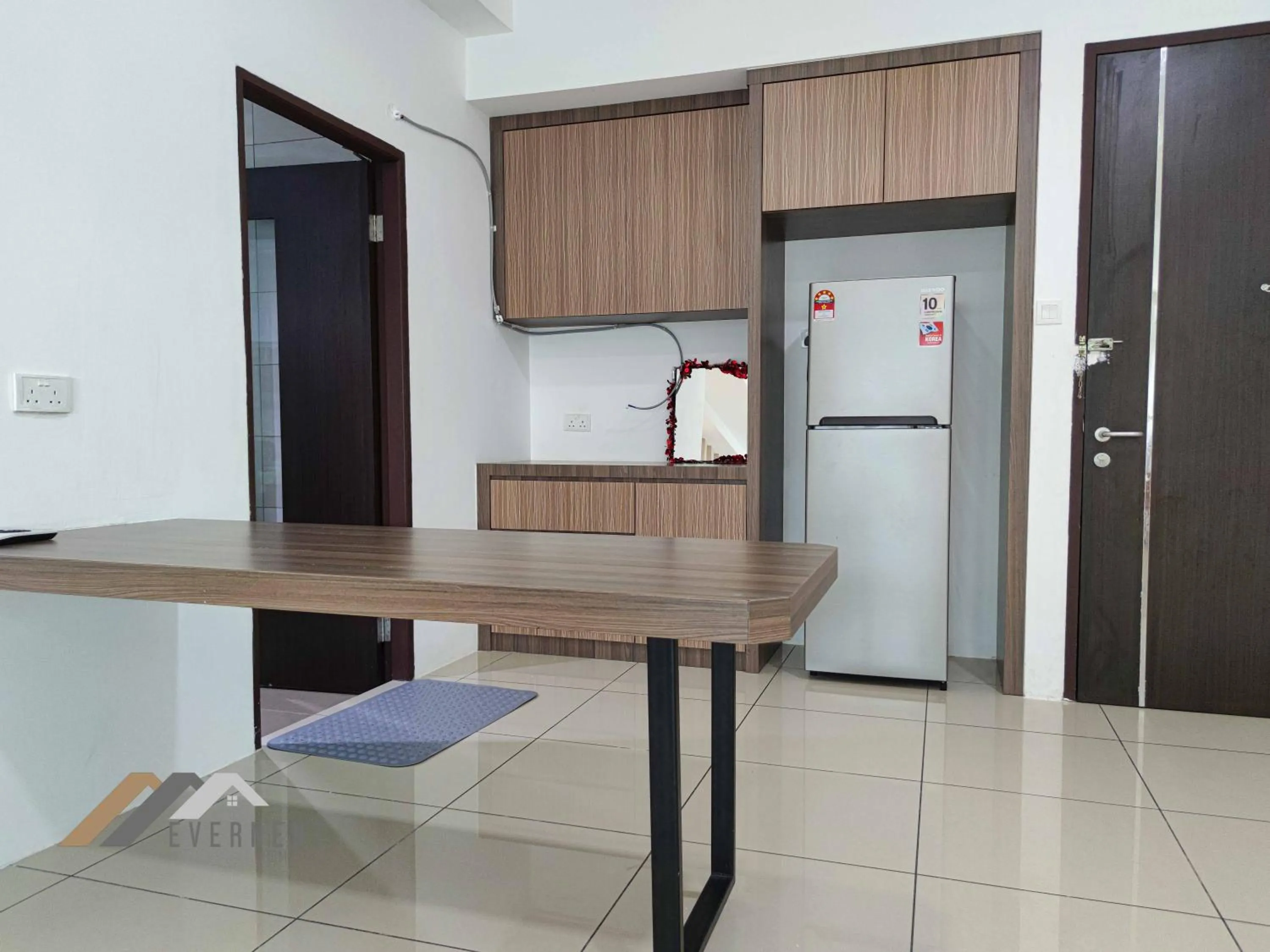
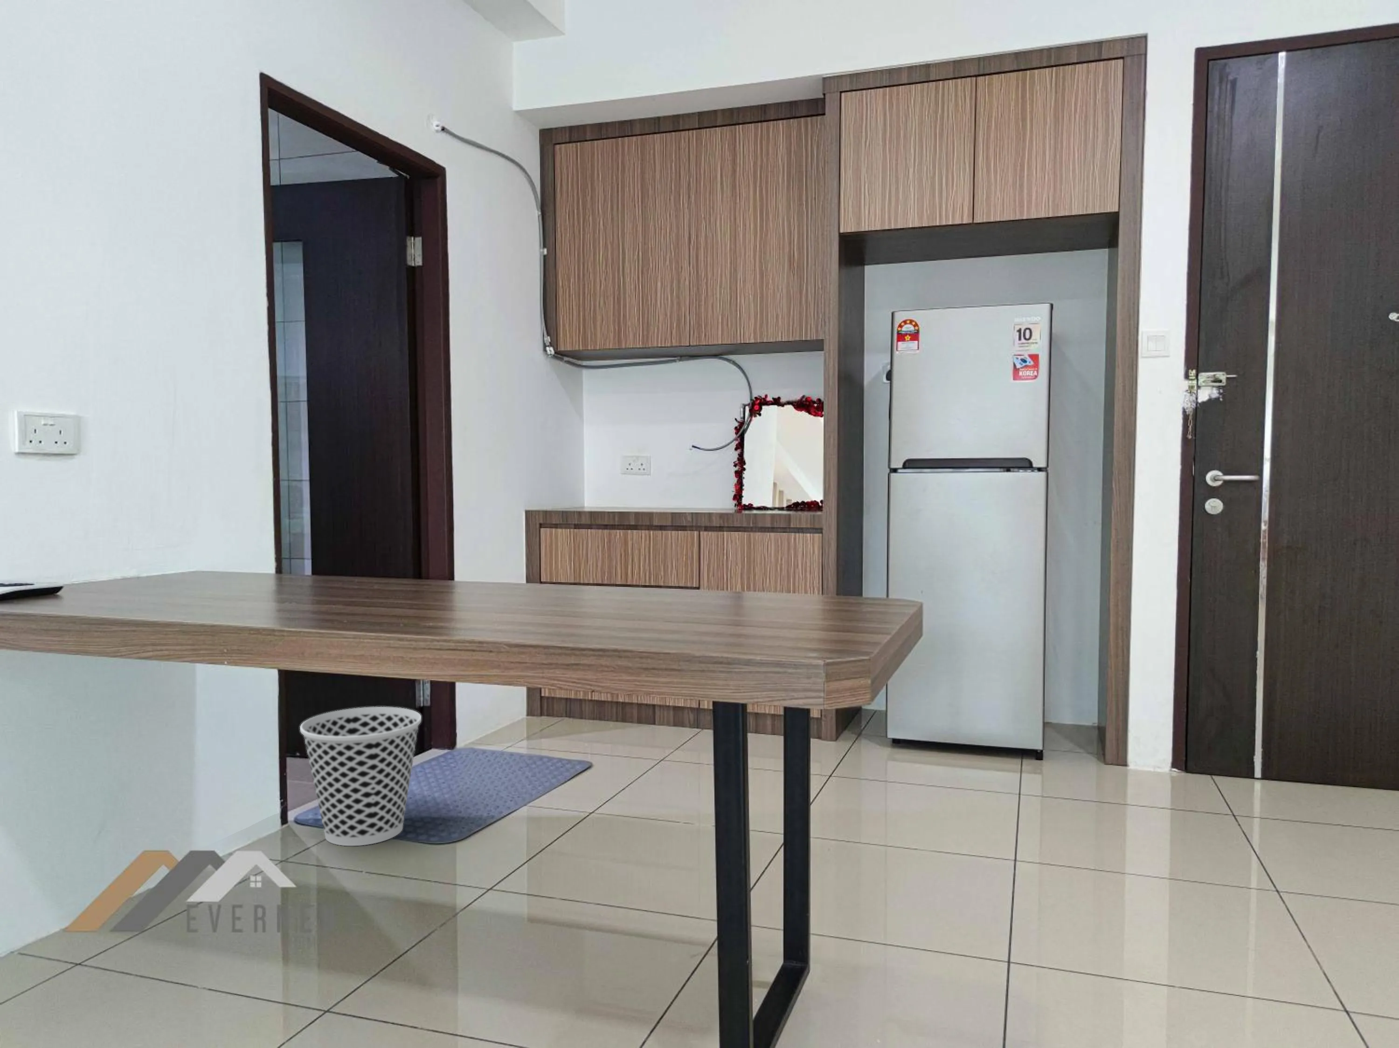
+ wastebasket (362, 776)
